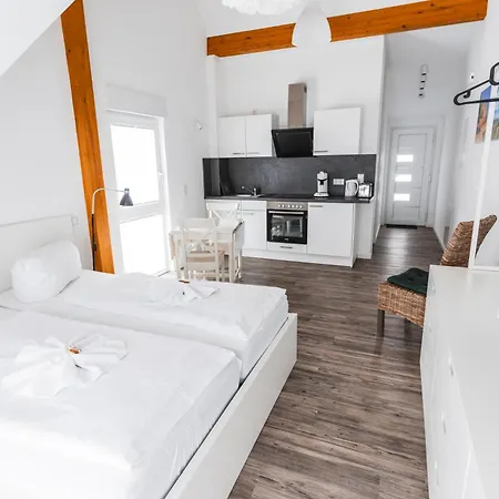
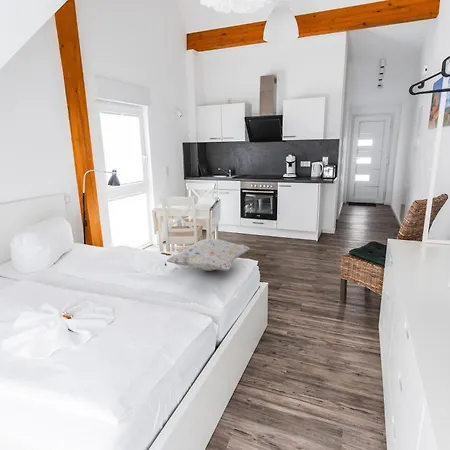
+ decorative pillow (211, 254)
